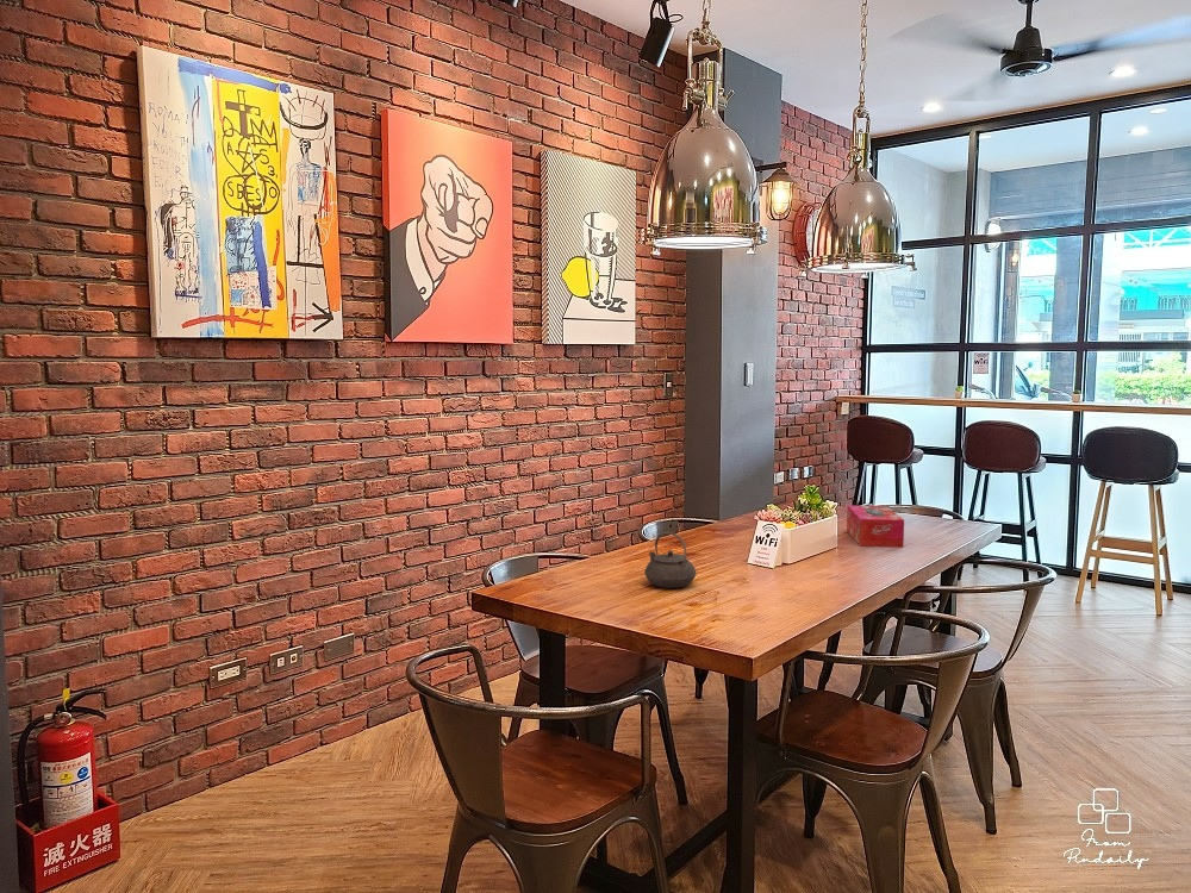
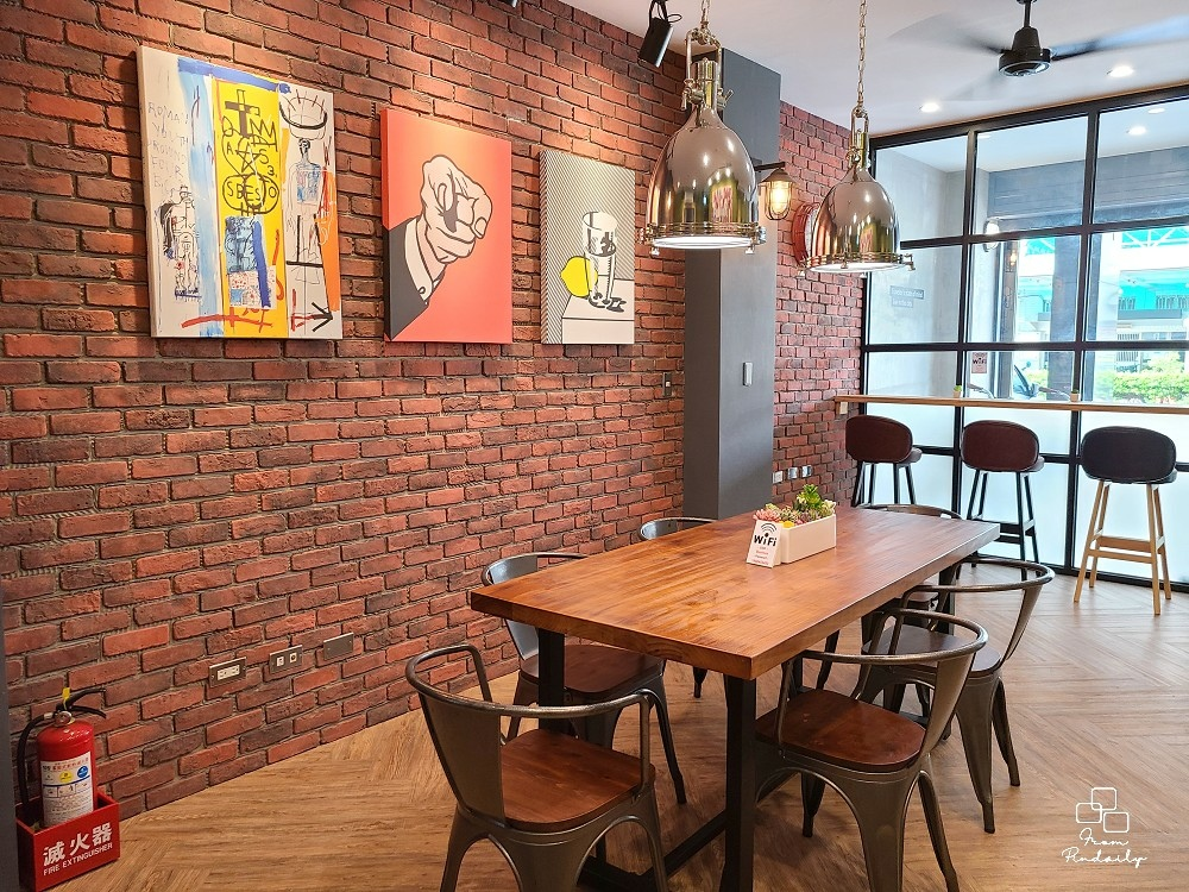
- tissue box (873, 525)
- teapot (667, 557)
